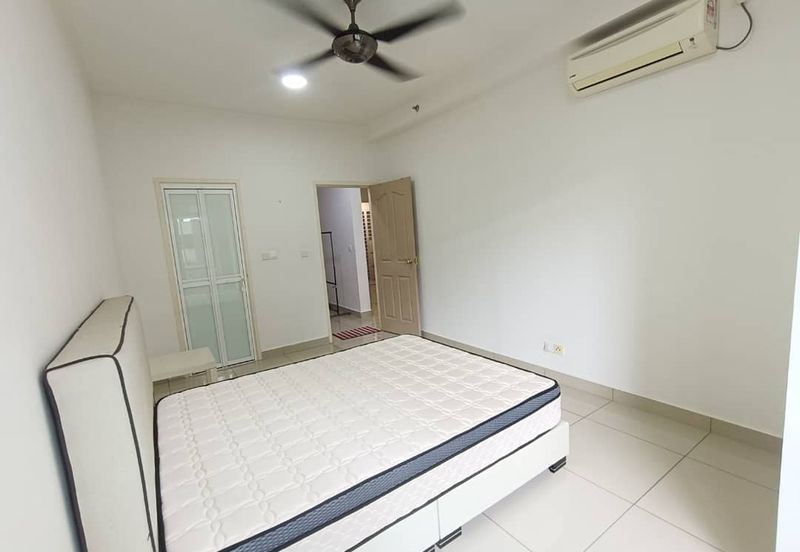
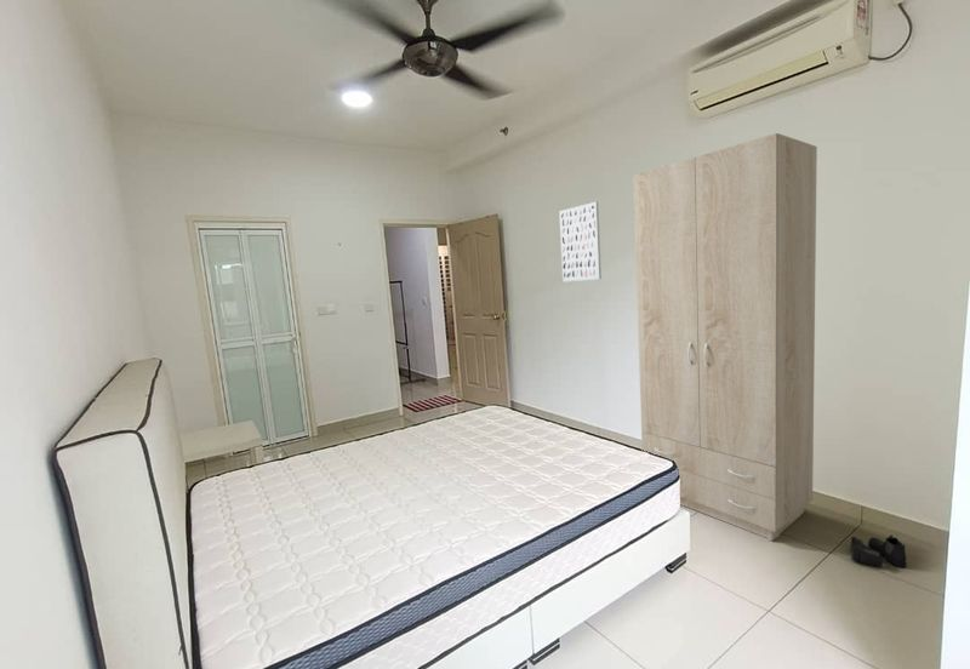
+ wardrobe (719, 338)
+ boots (871, 545)
+ wall art (580, 244)
